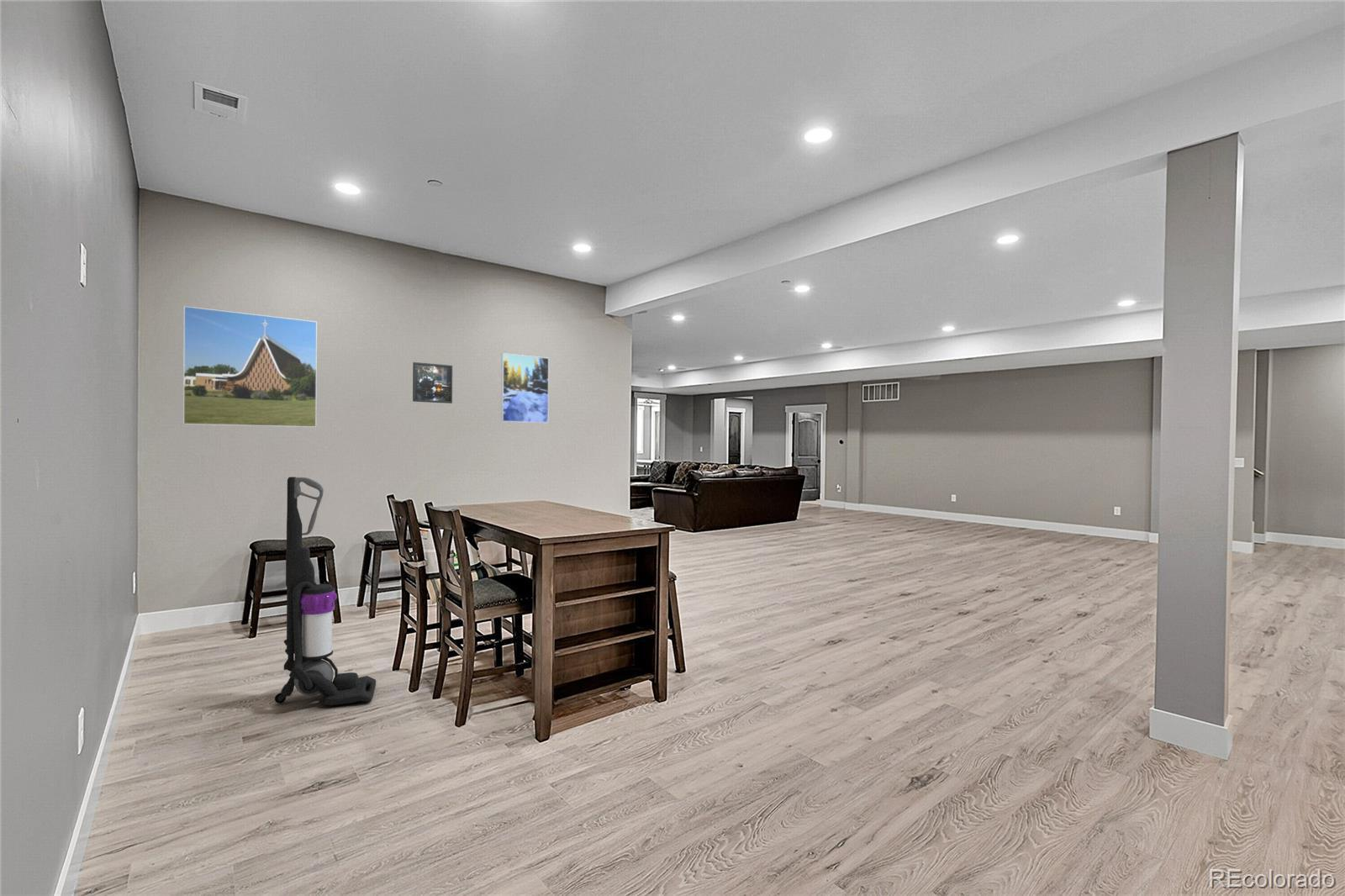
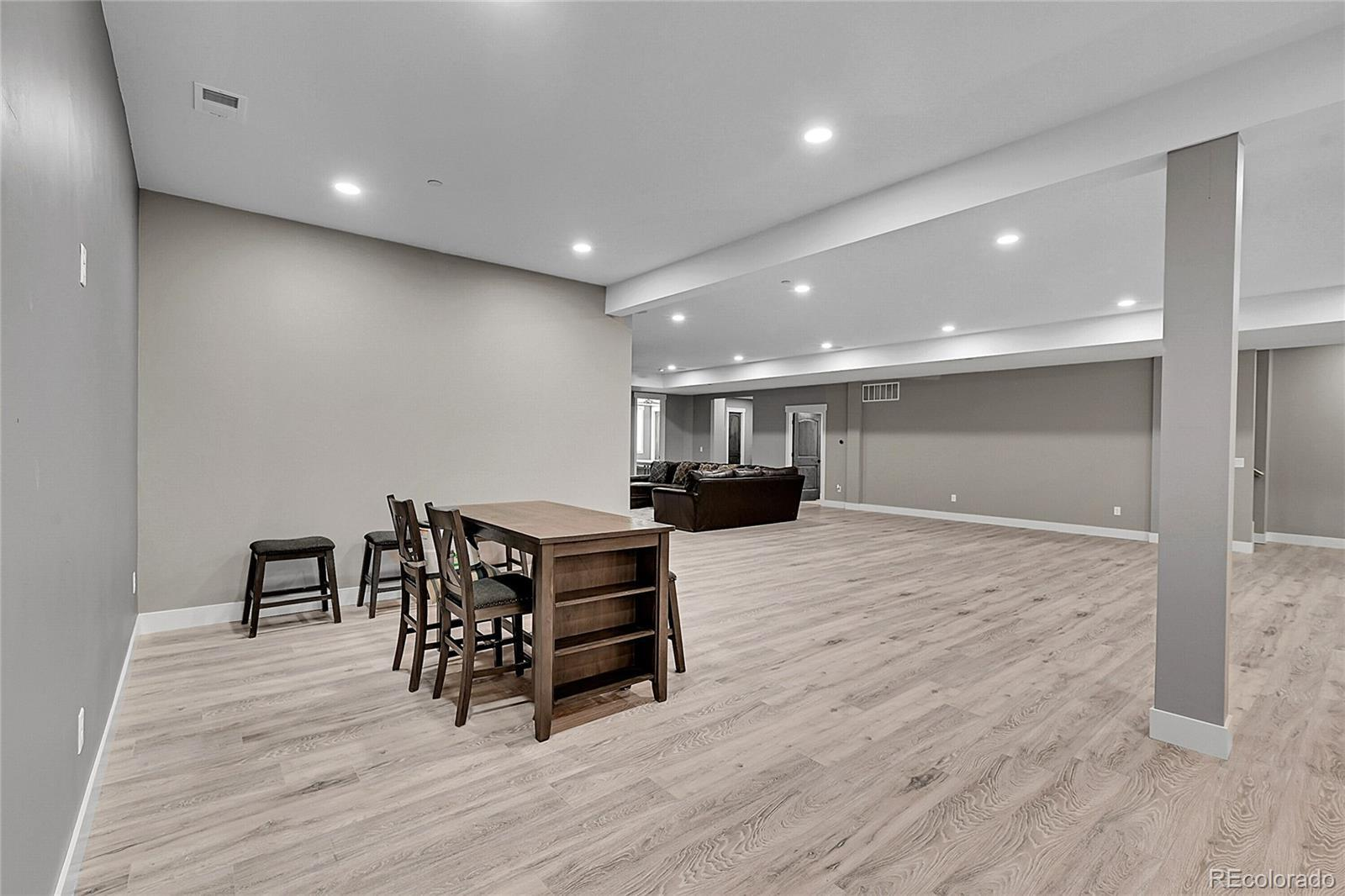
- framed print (253, 370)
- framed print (525, 388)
- vacuum cleaner (326, 588)
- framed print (433, 382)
